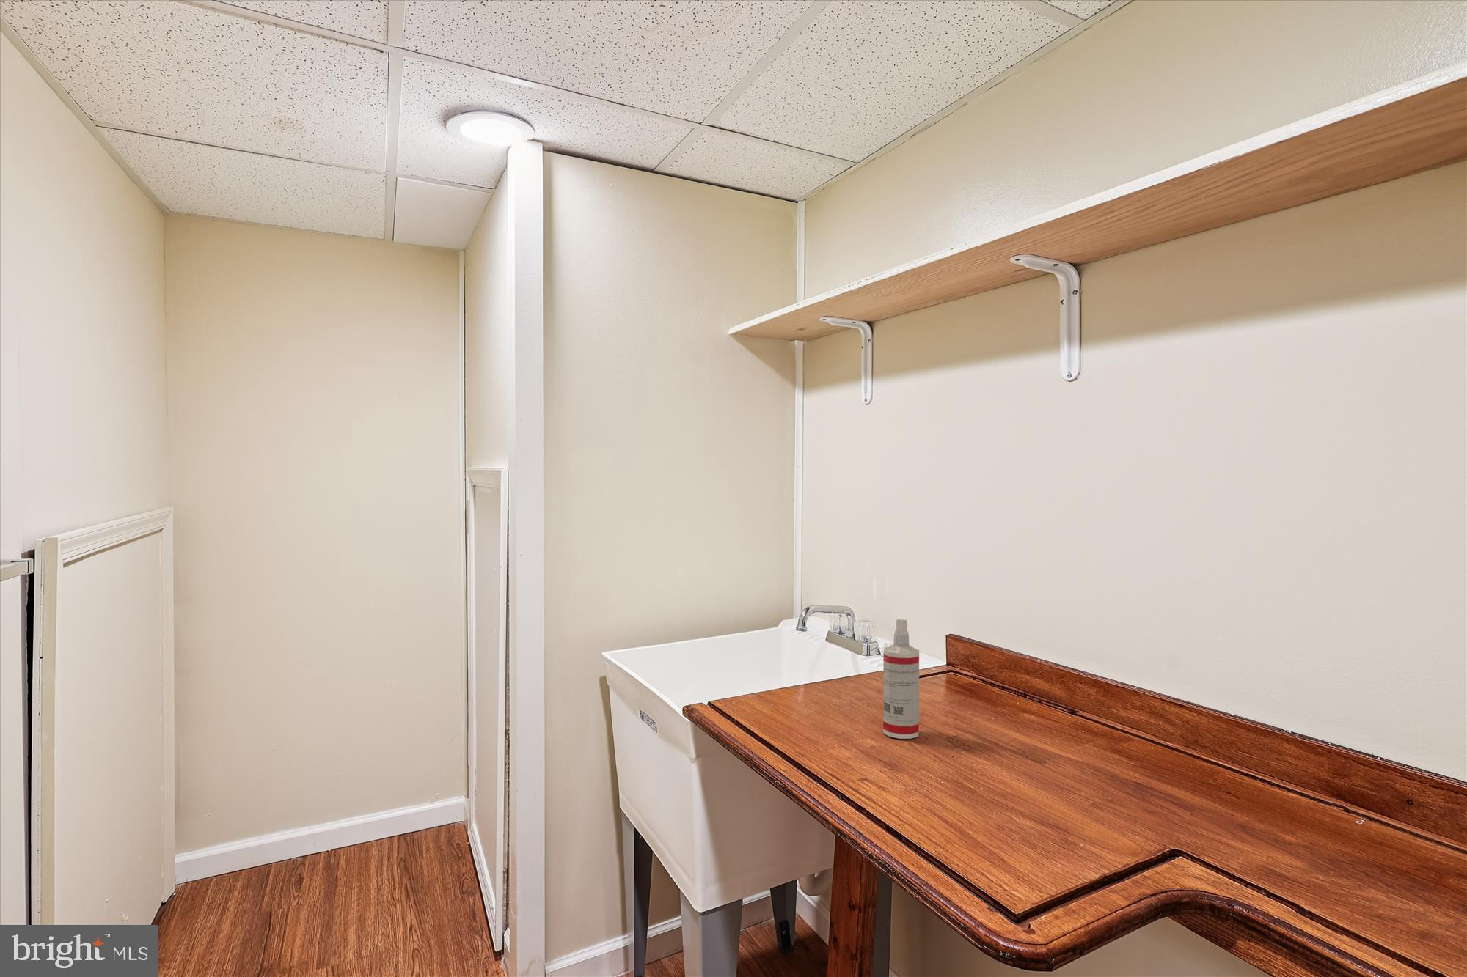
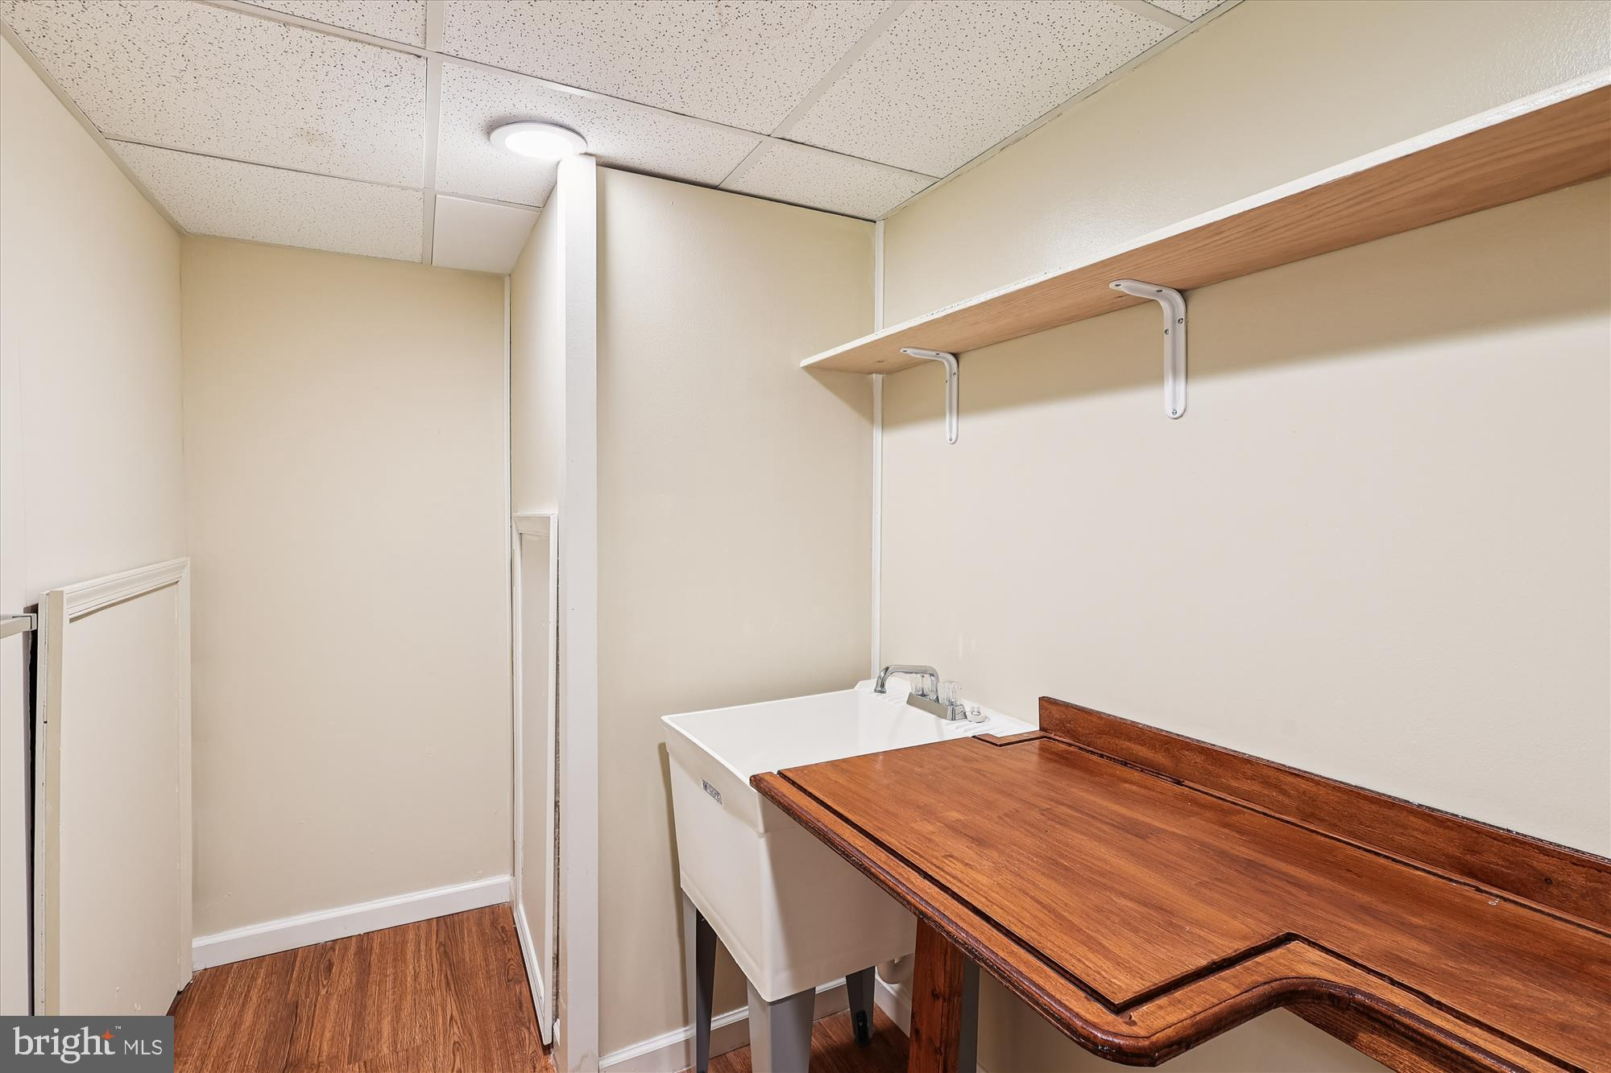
- spray bottle (901, 676)
